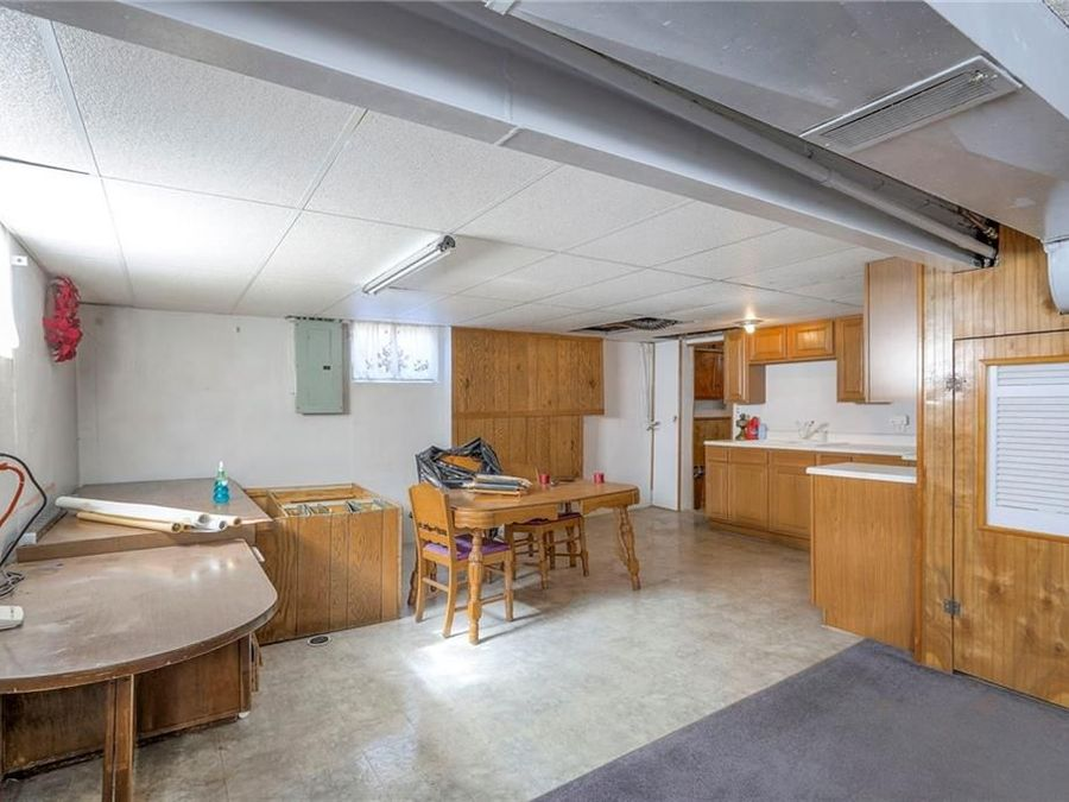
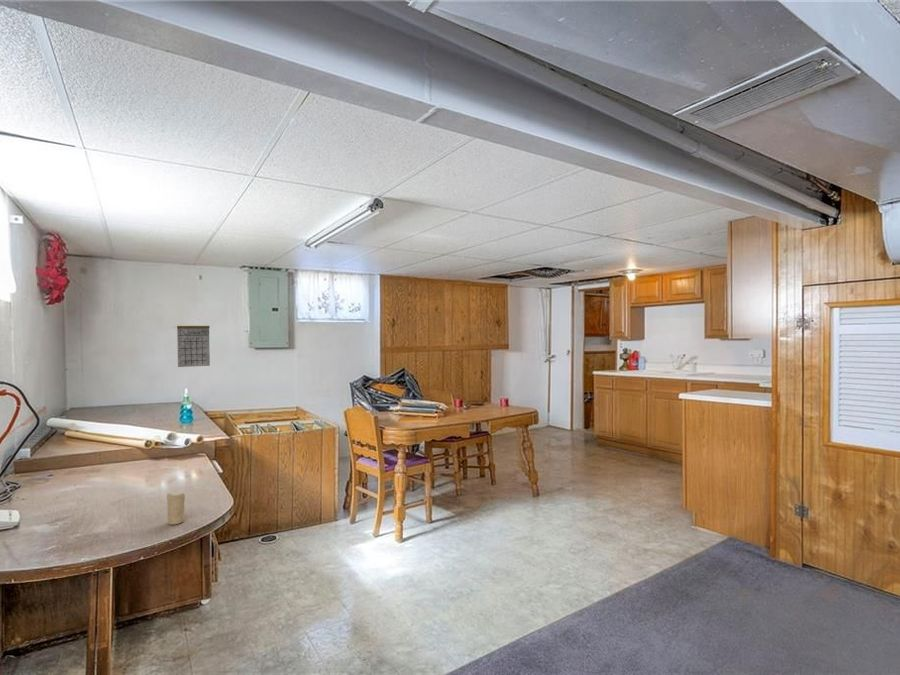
+ calendar (193, 341)
+ candle (176, 506)
